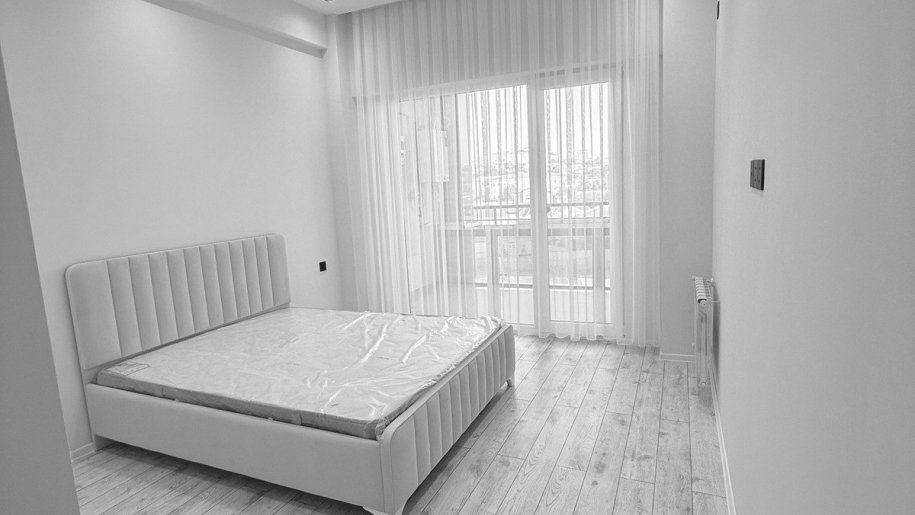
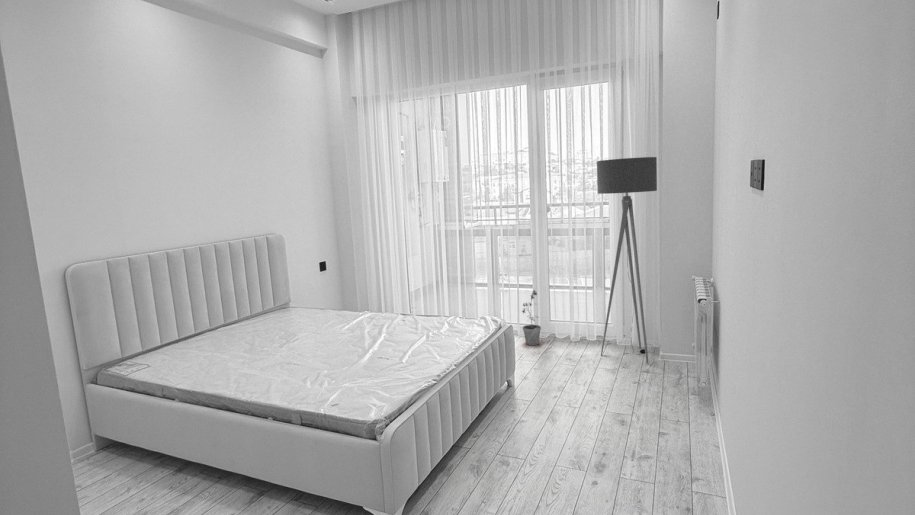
+ floor lamp (627, 259)
+ potted plant (529, 317)
